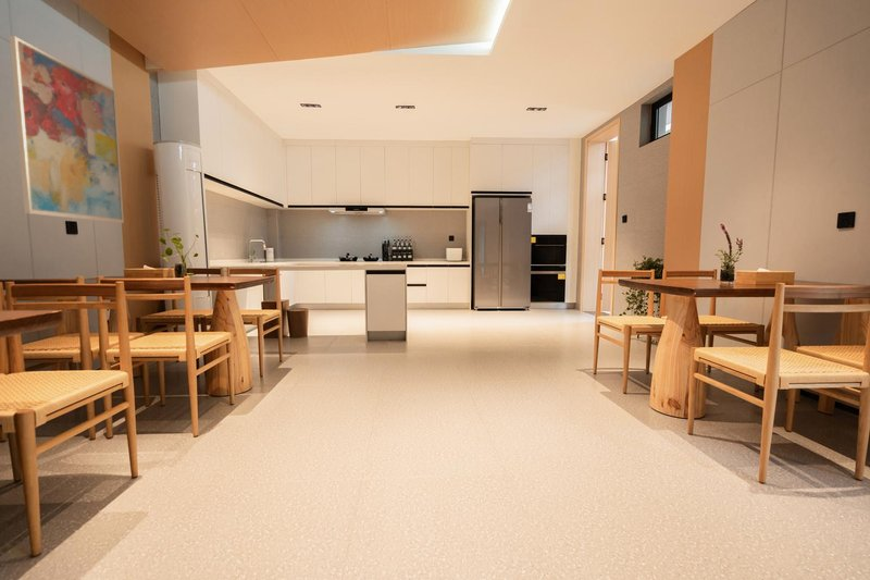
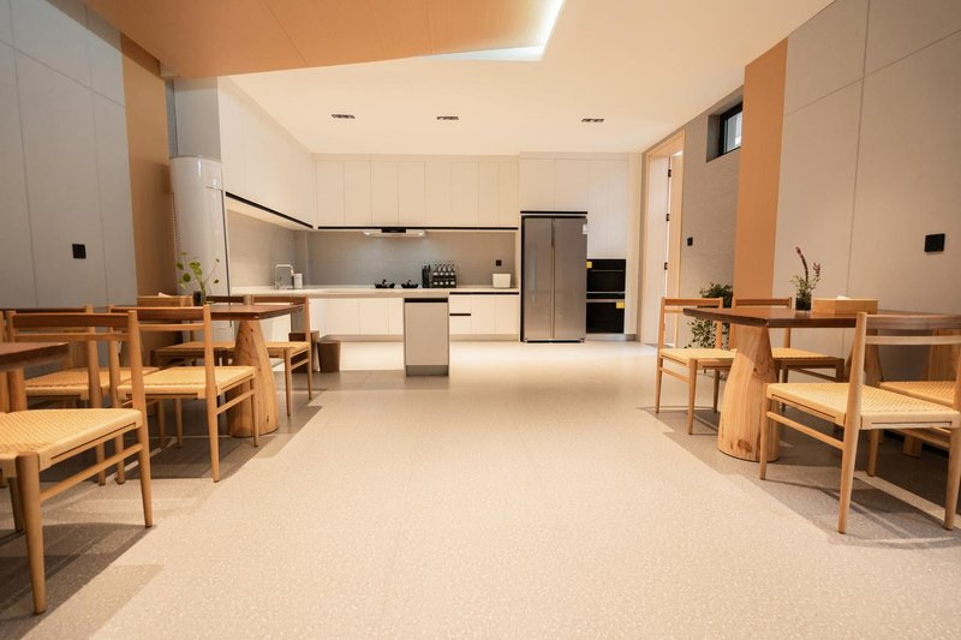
- wall art (75, 144)
